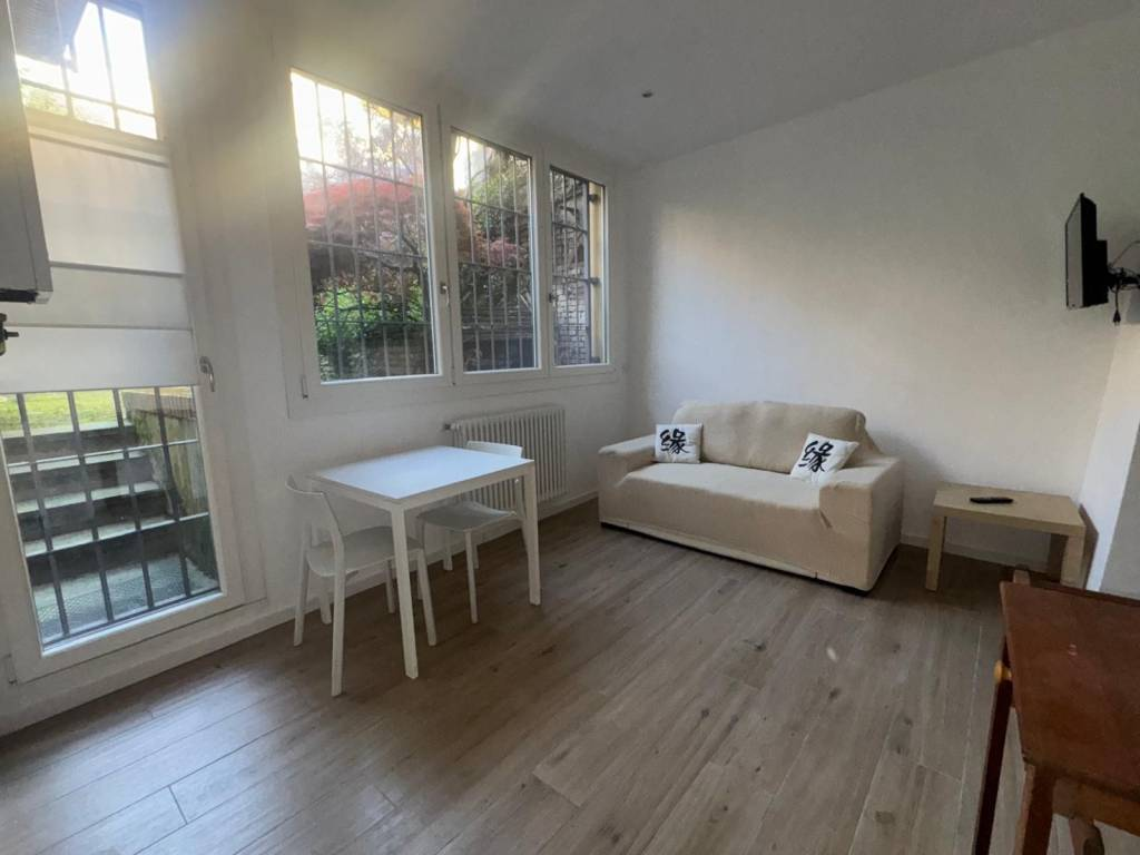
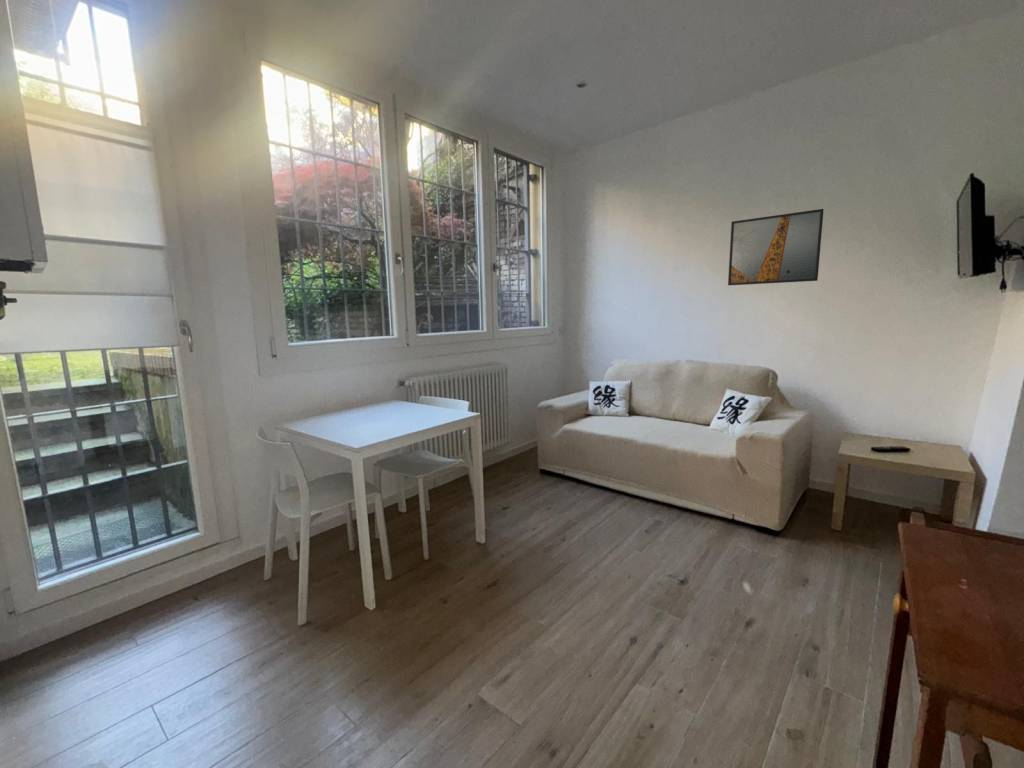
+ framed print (772, 249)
